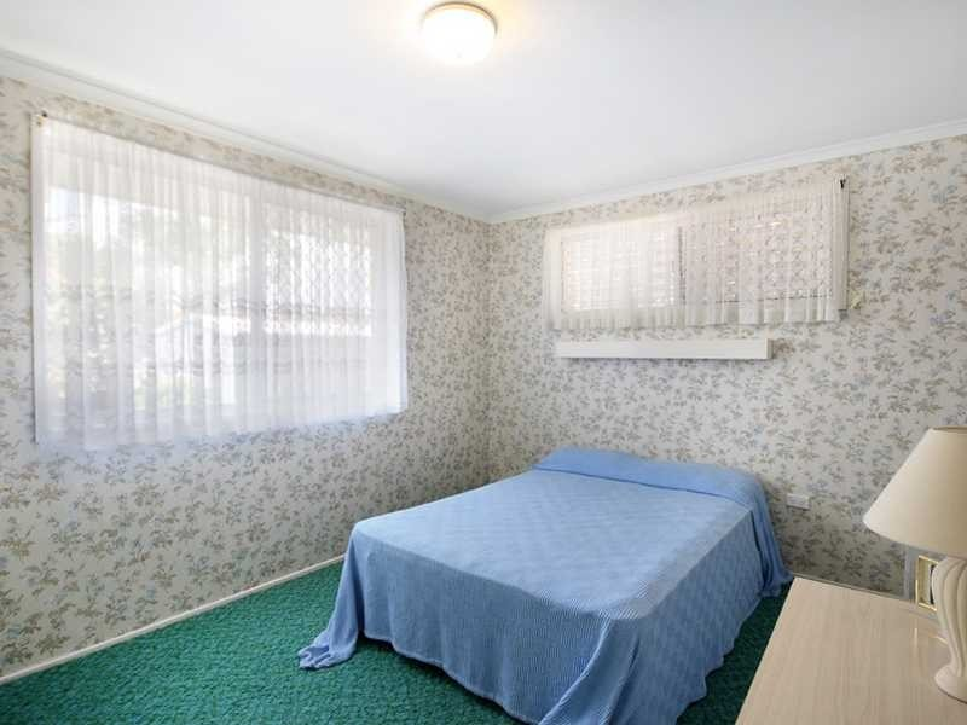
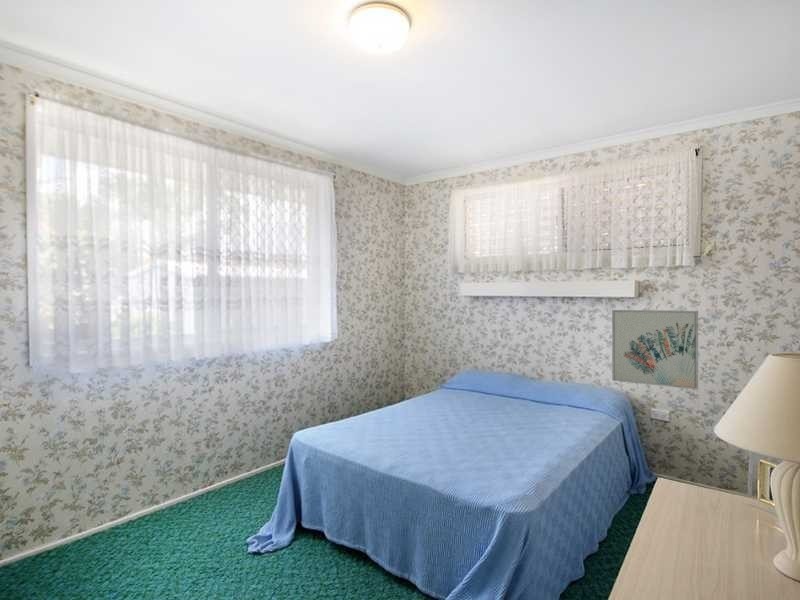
+ wall art (653, 347)
